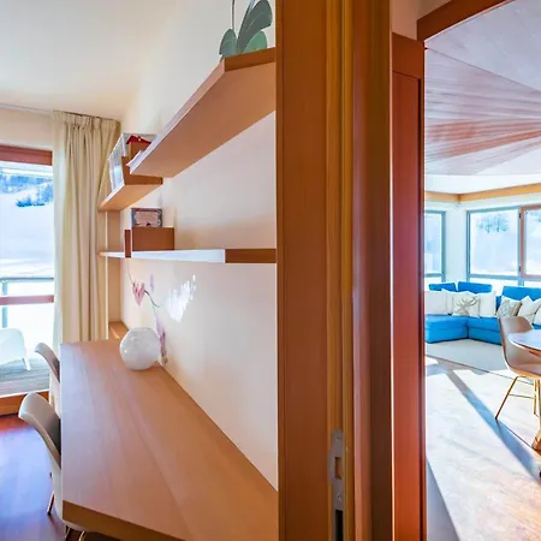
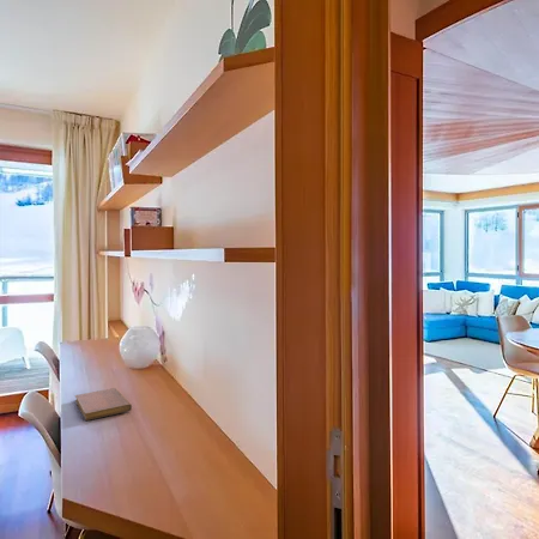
+ notebook (102, 402)
